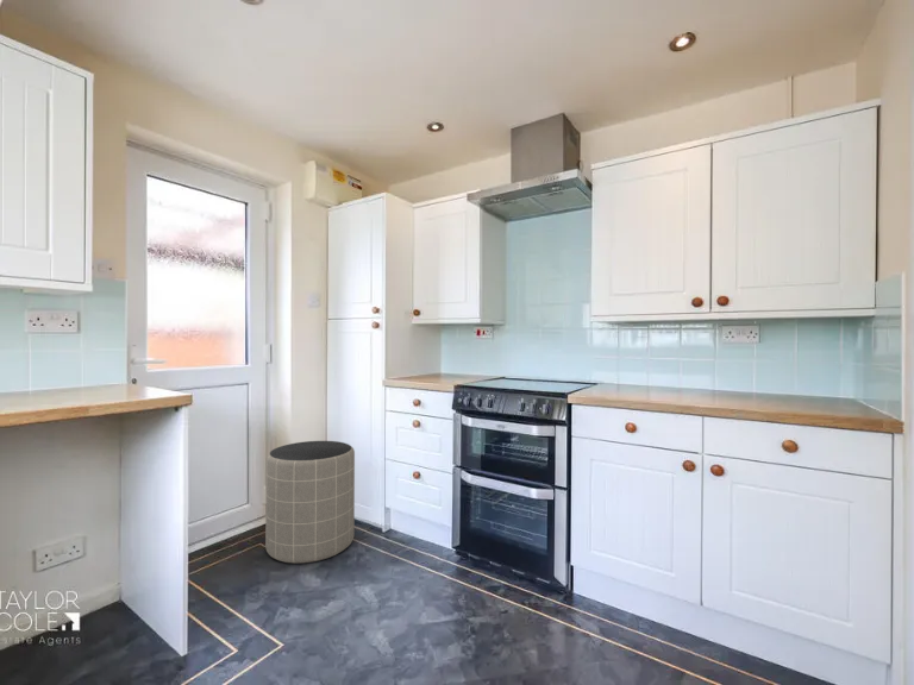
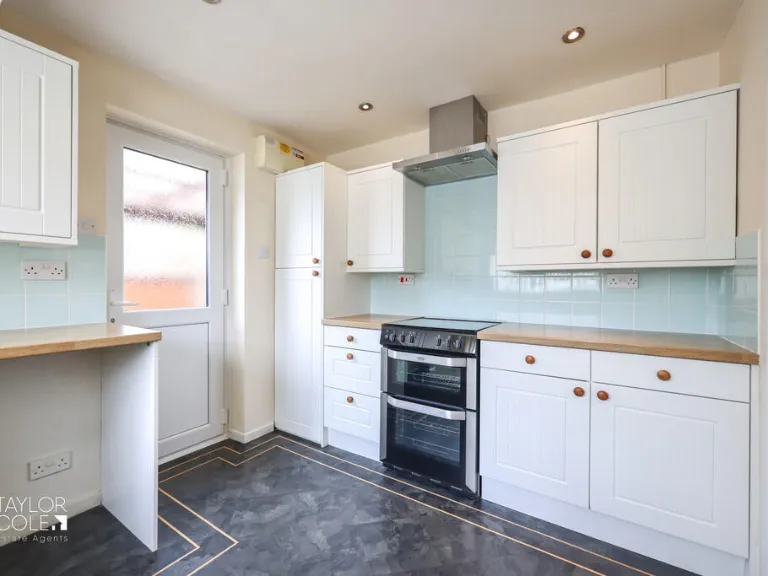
- trash can (311, 496)
